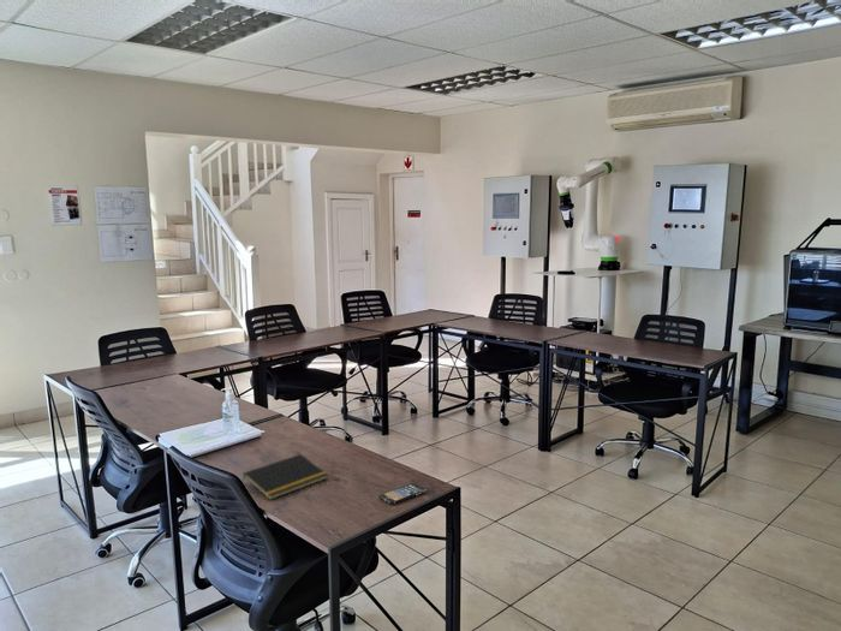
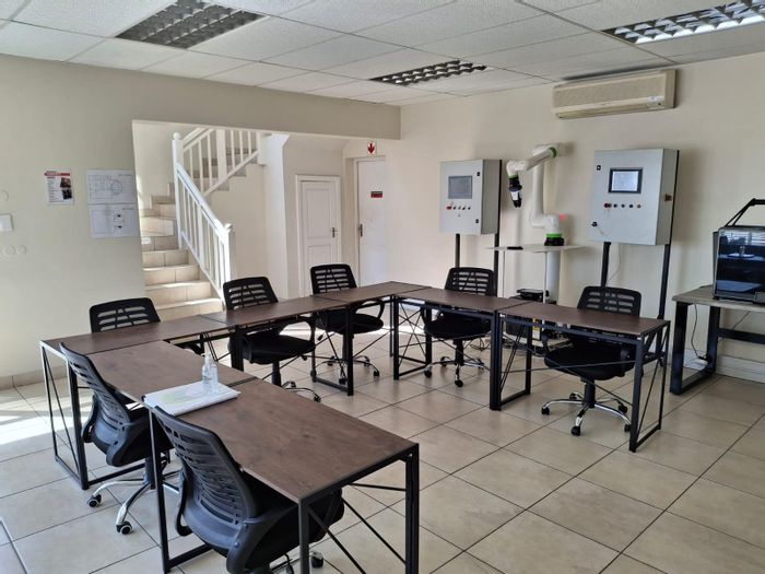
- smartphone (402, 493)
- notepad (286, 475)
